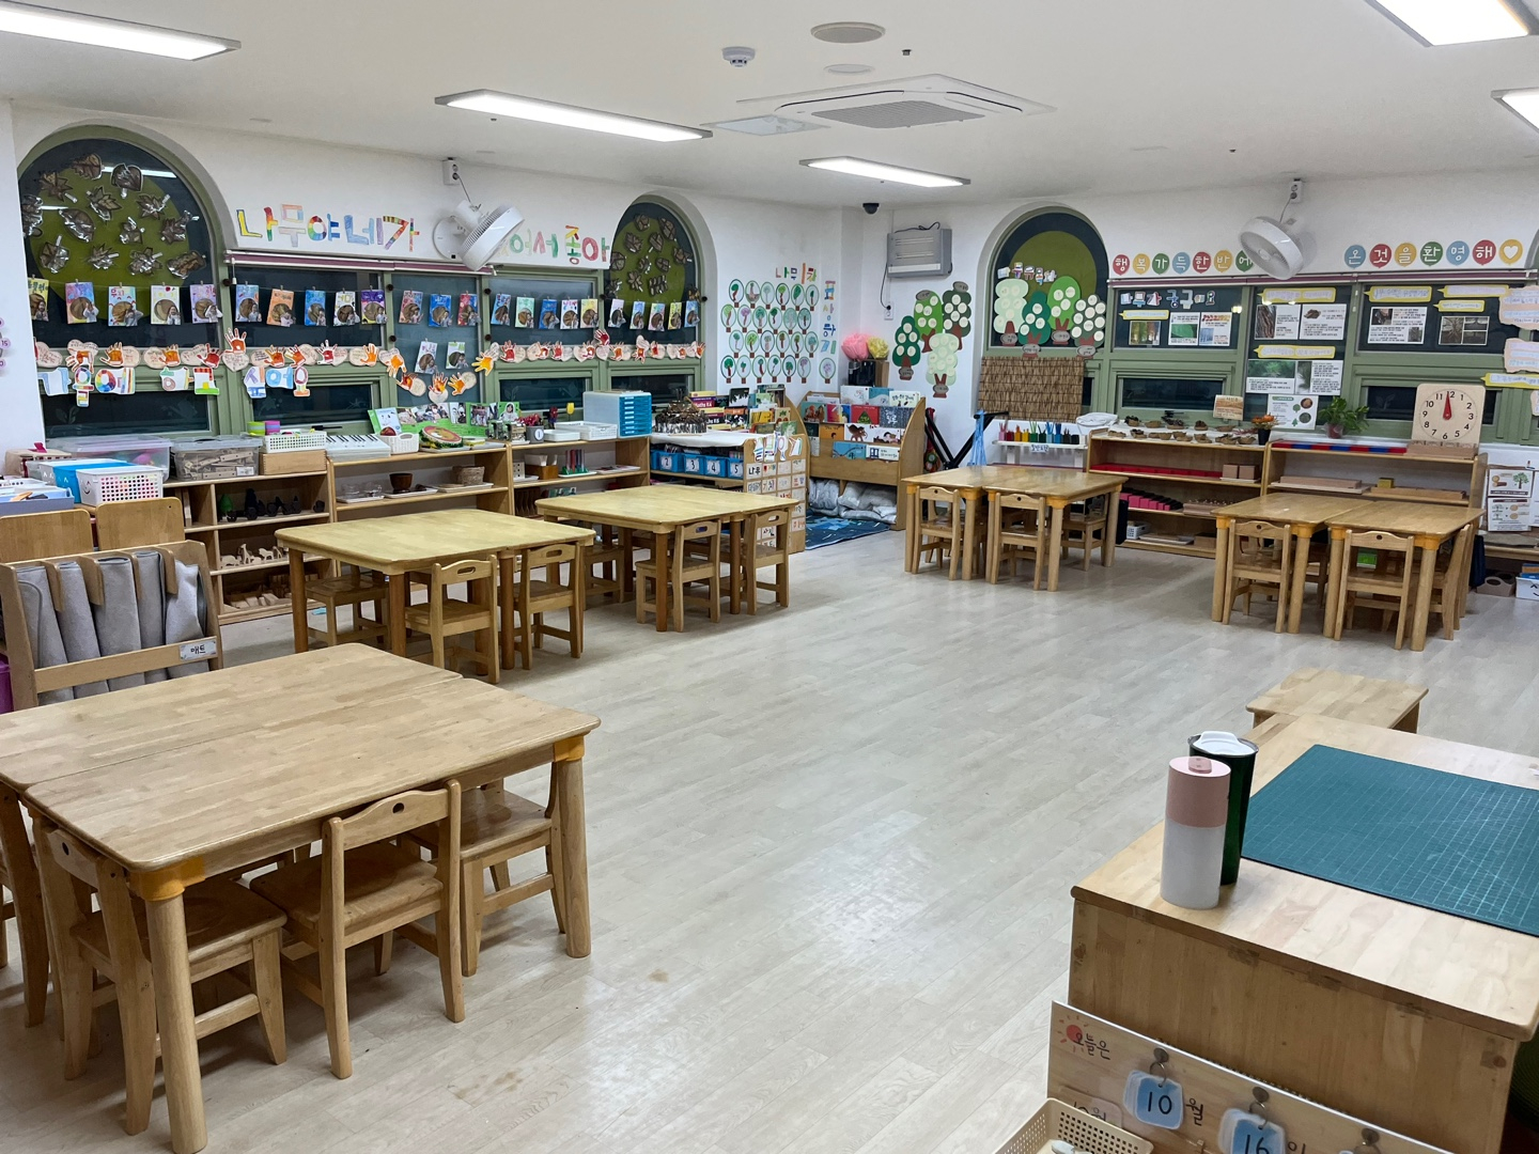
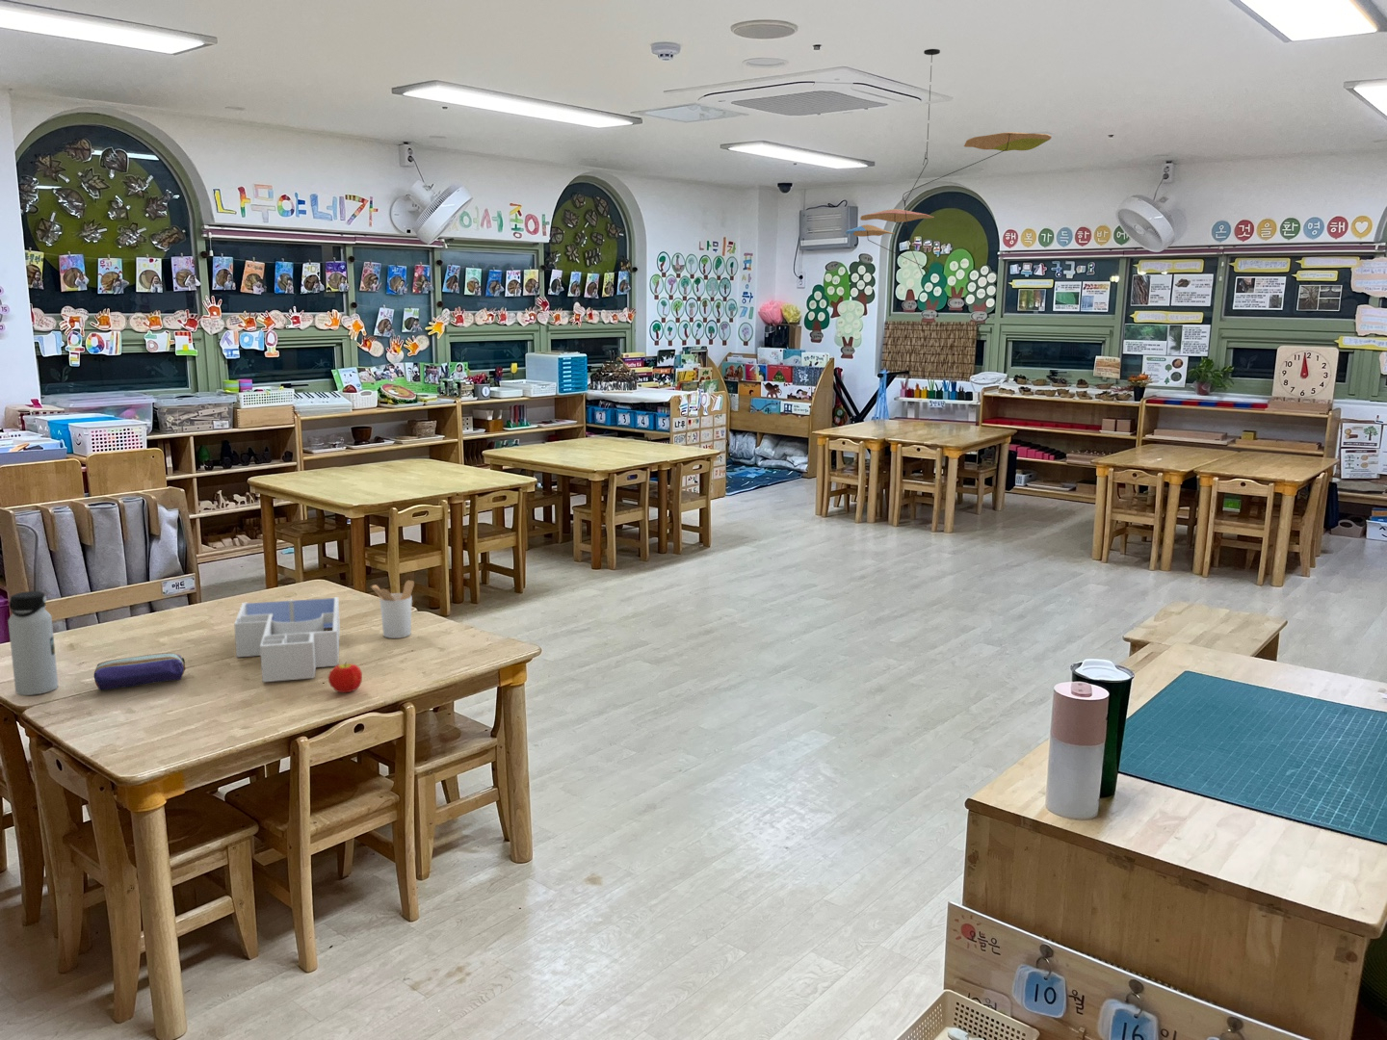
+ water bottle (32, 641)
+ utensil holder (391, 608)
+ desk organizer (287, 637)
+ ceiling mobile (949, 174)
+ fruit (345, 676)
+ pencil case (141, 671)
